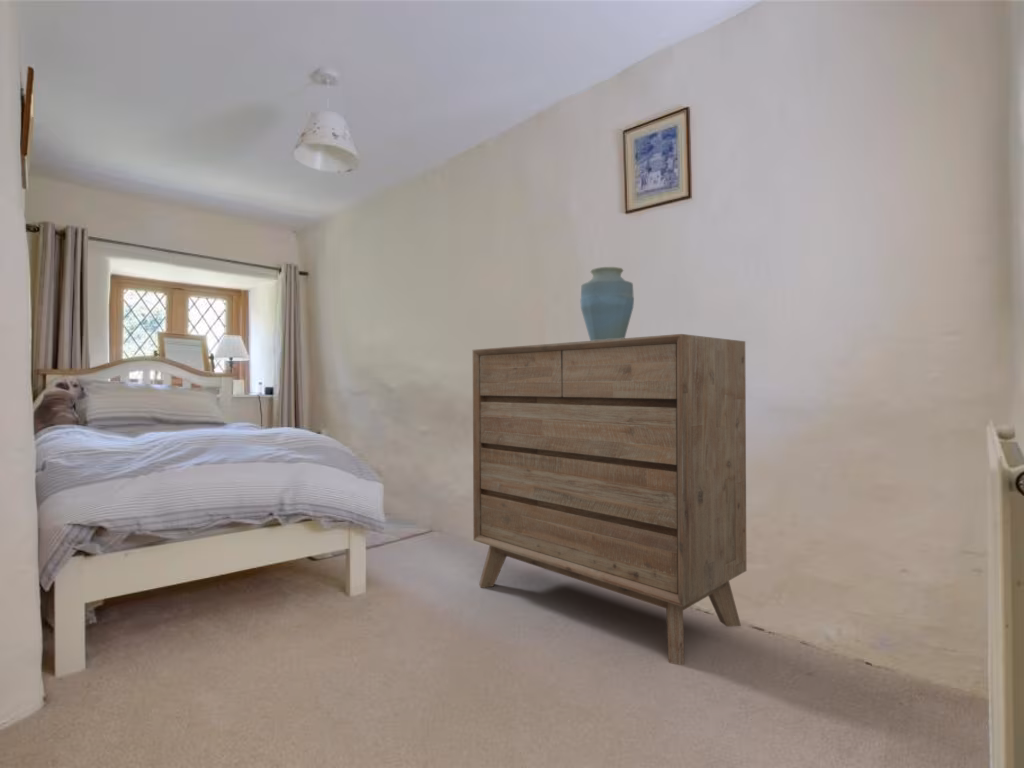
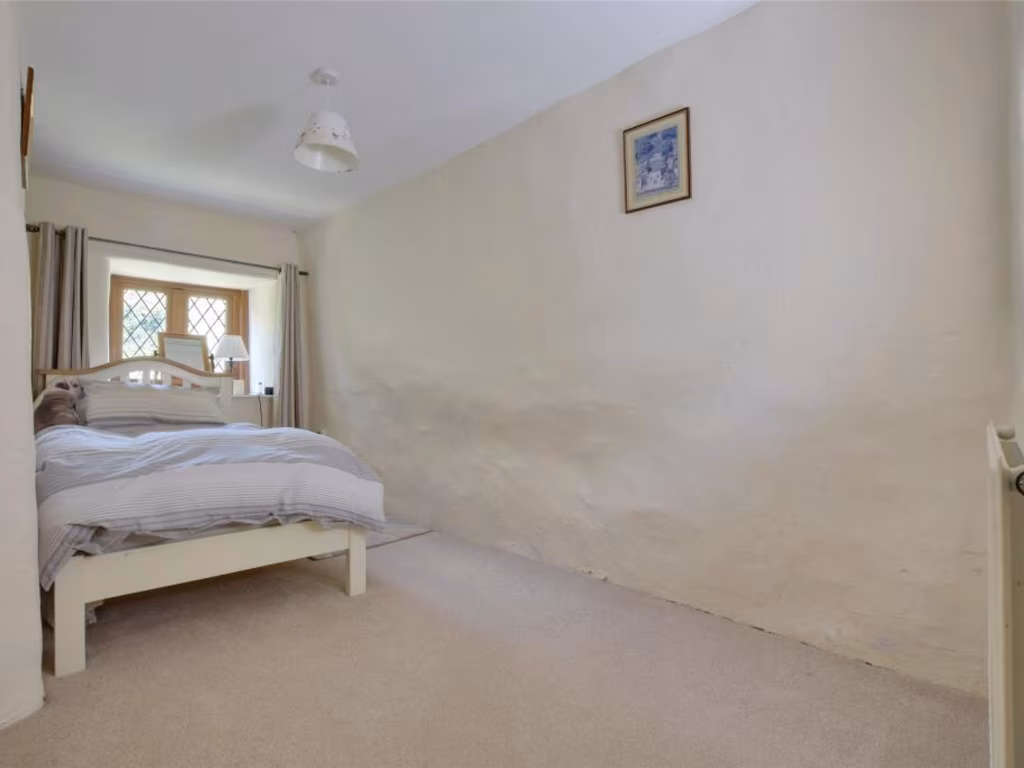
- vase (607, 307)
- dresser (596, 474)
